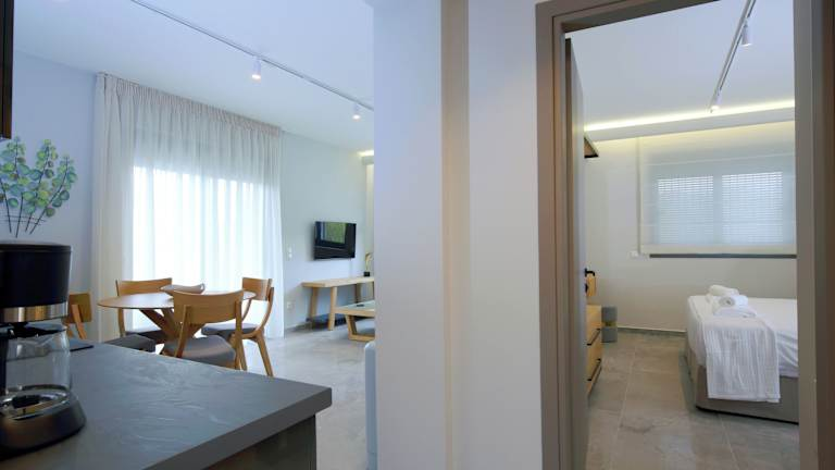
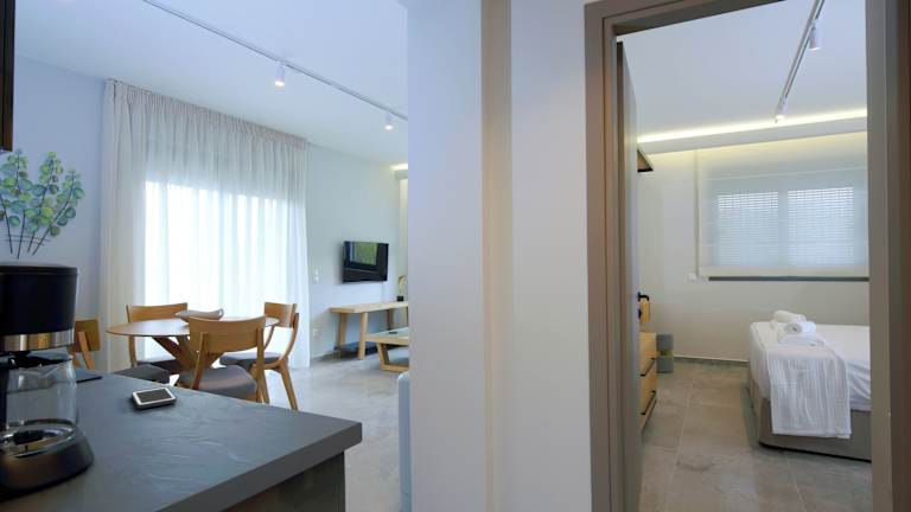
+ cell phone (153, 397)
